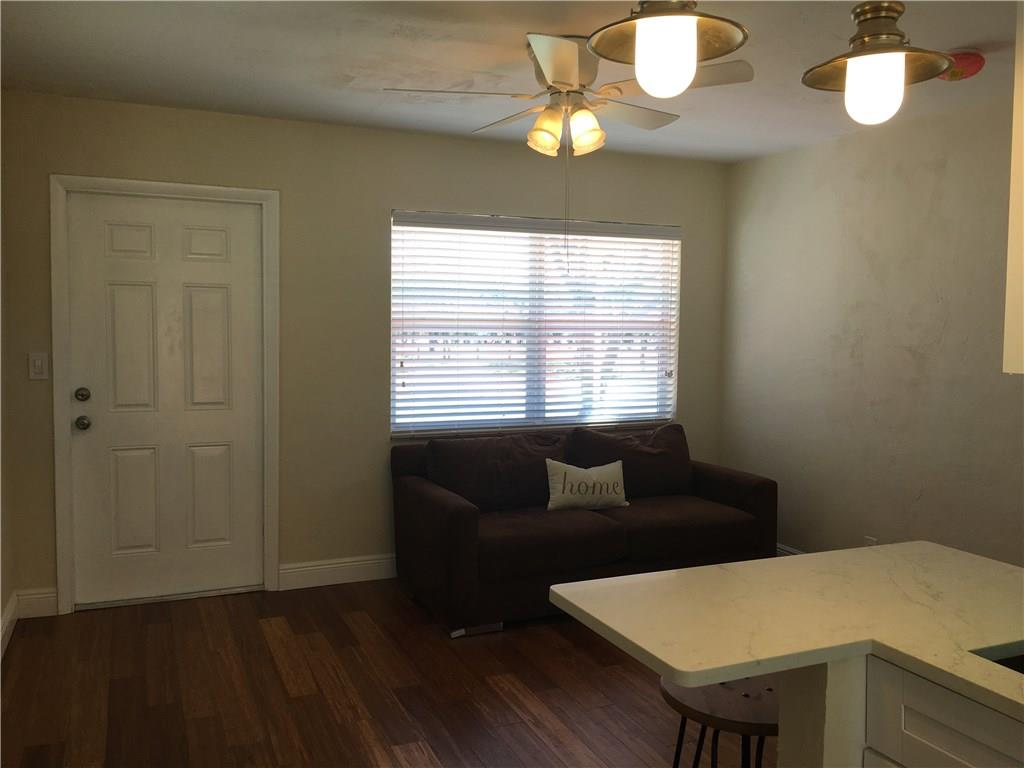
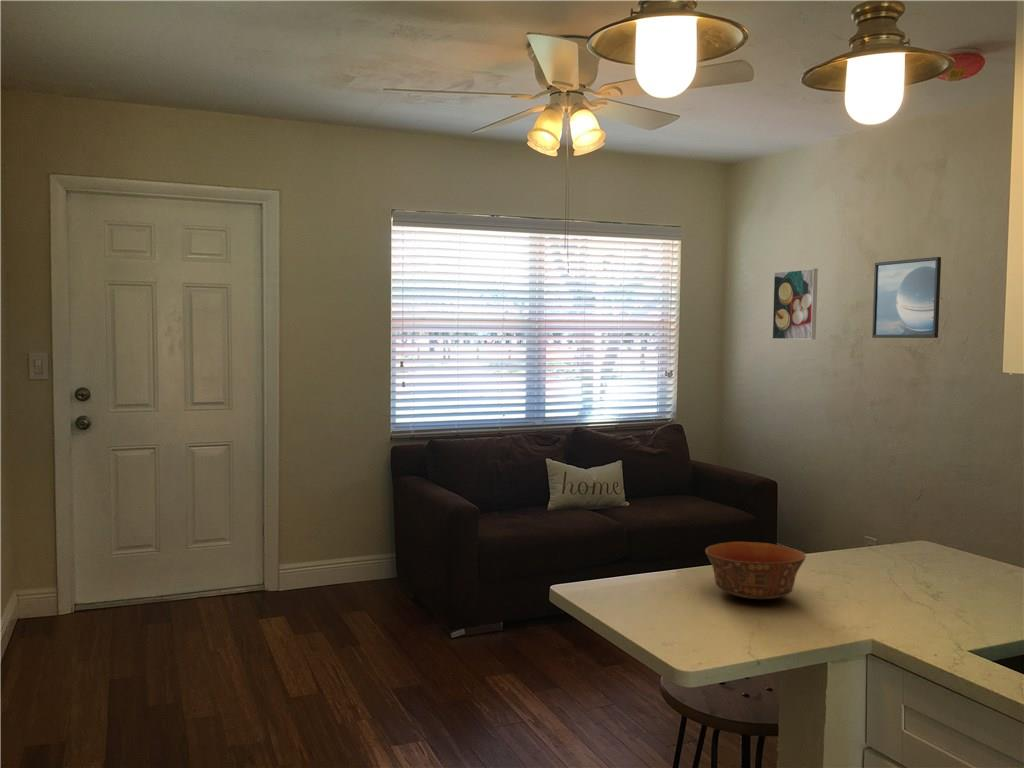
+ bowl (754, 573)
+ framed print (794, 305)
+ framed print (905, 298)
